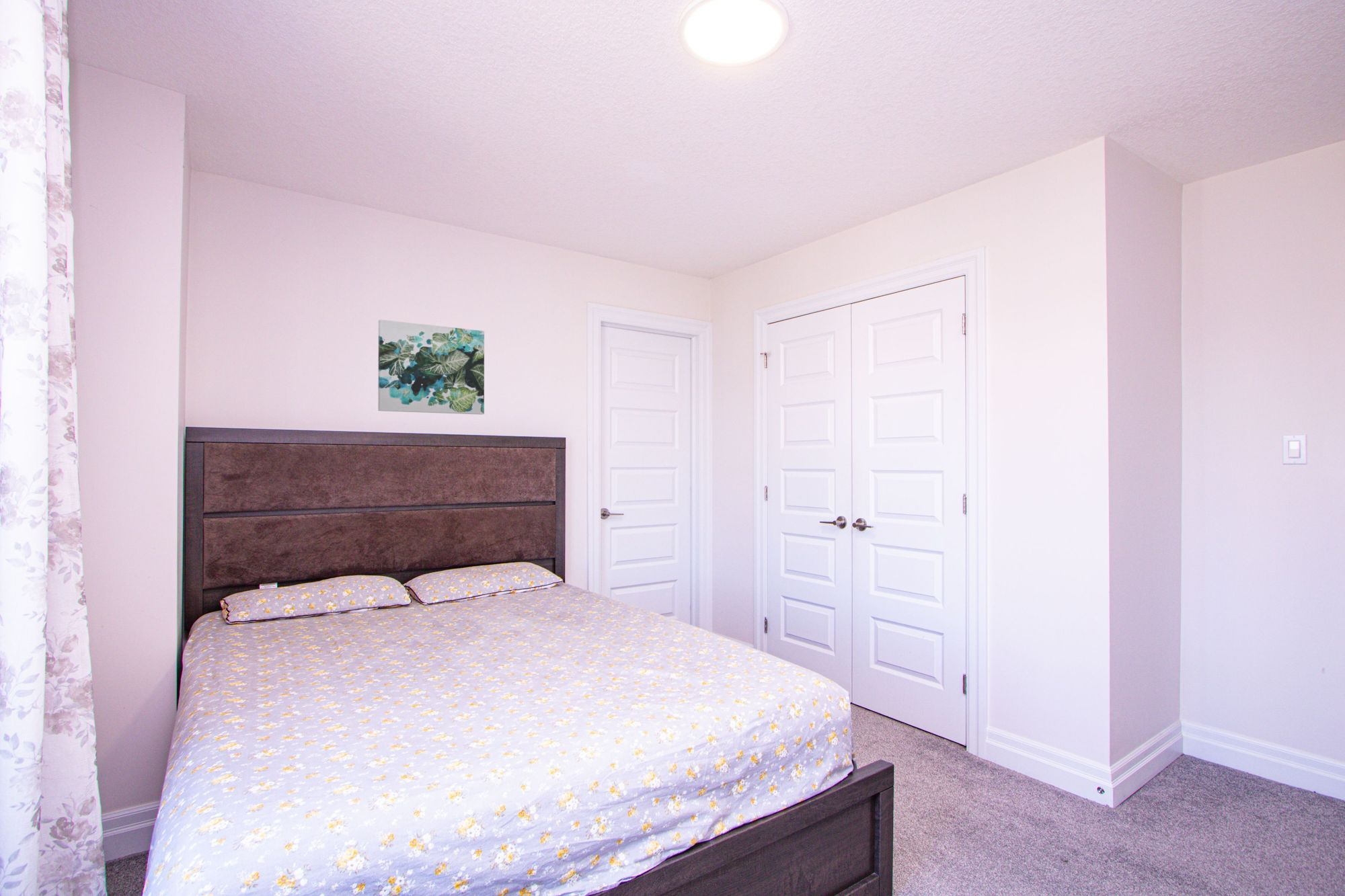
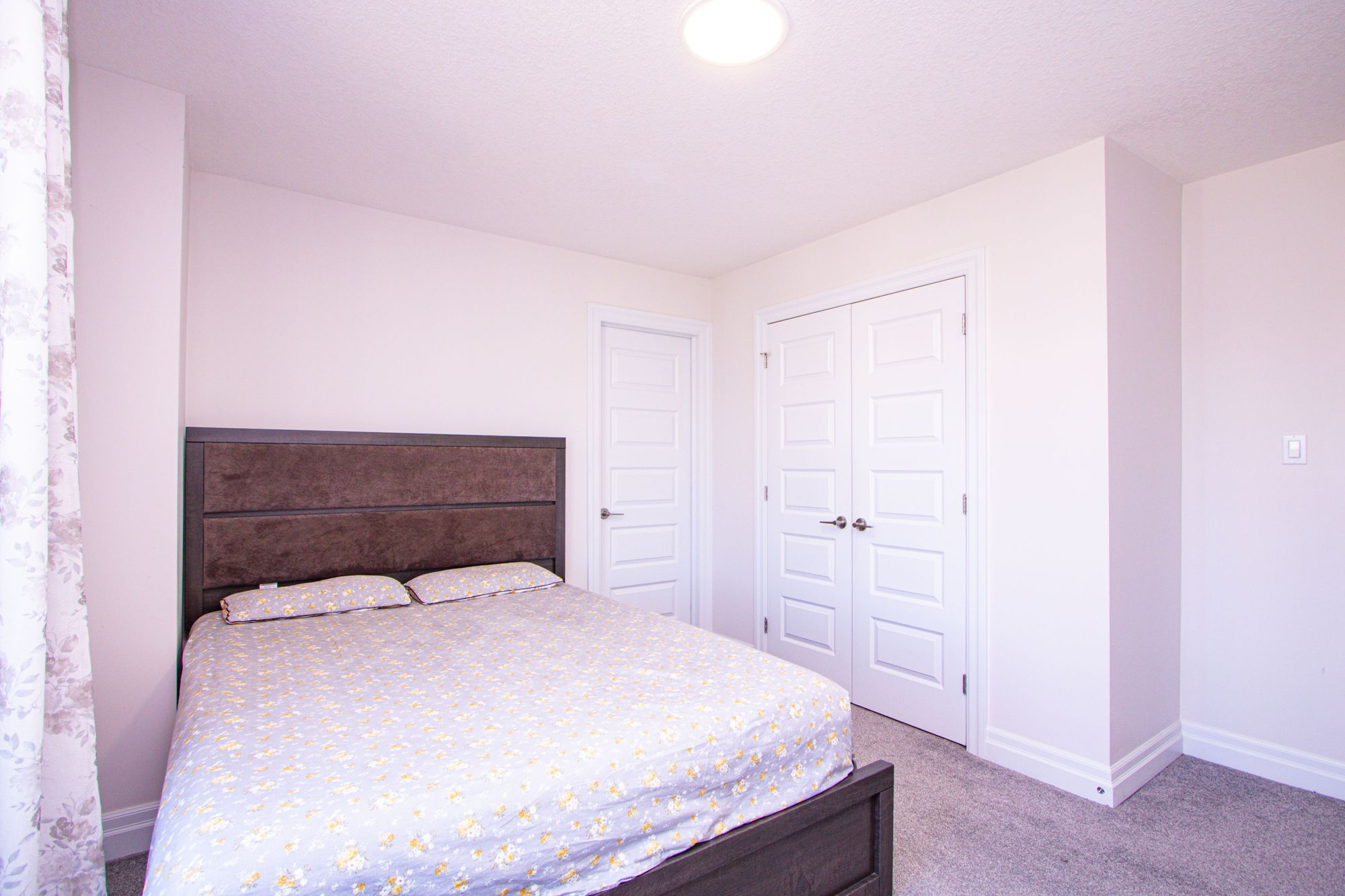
- wall art (433, 369)
